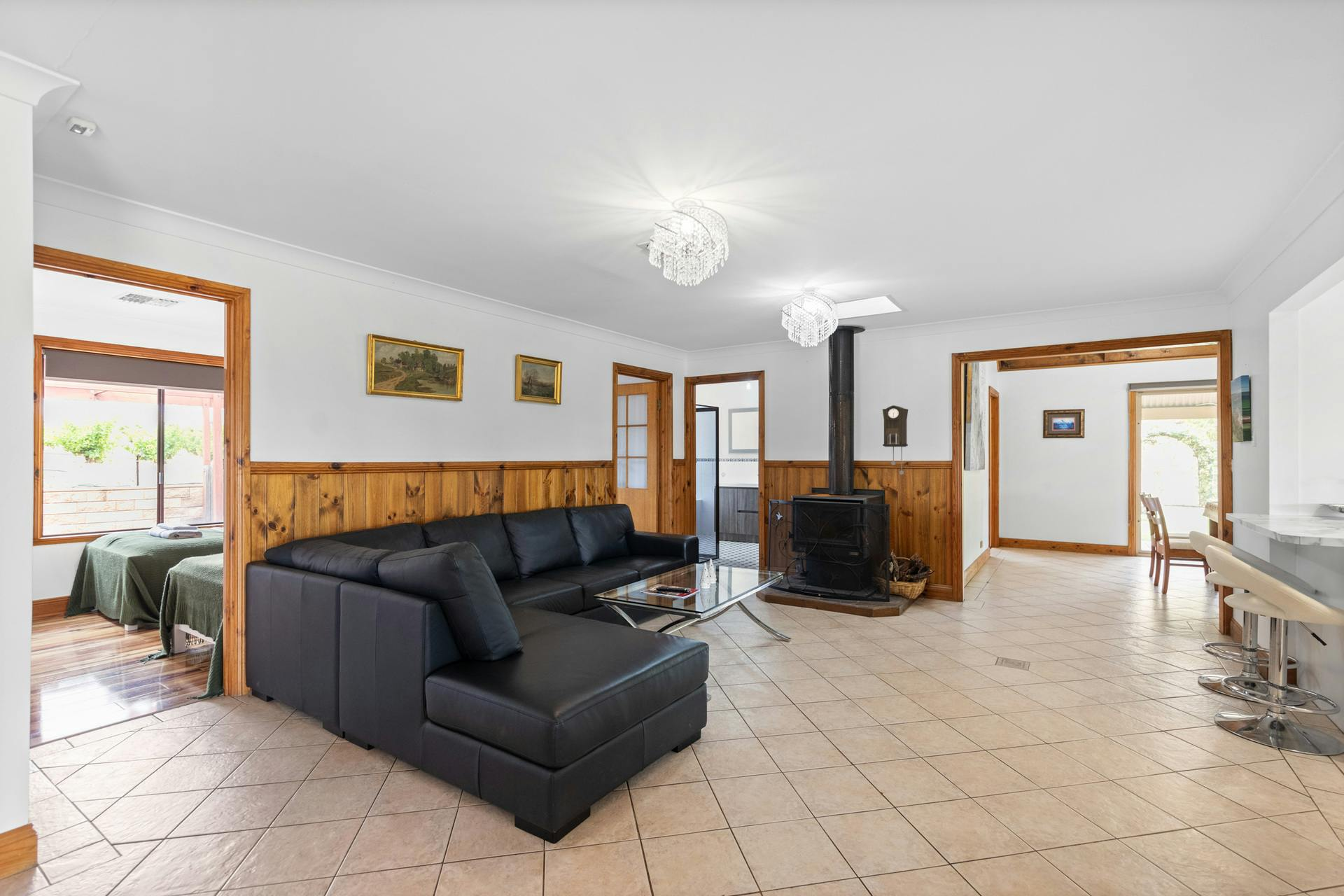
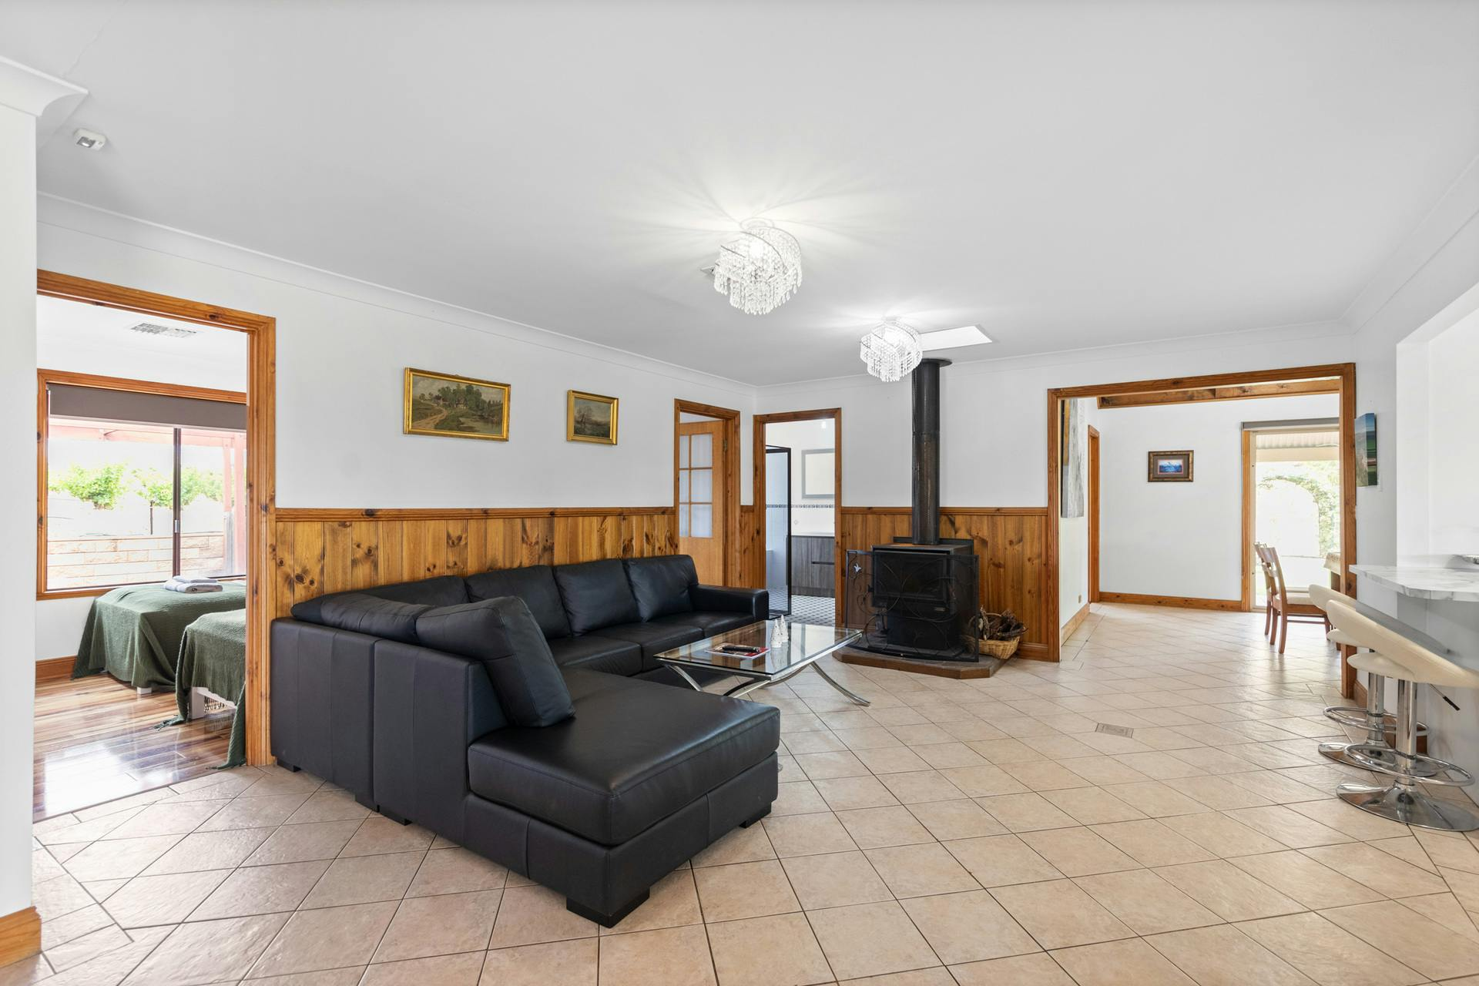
- pendulum clock (895, 440)
